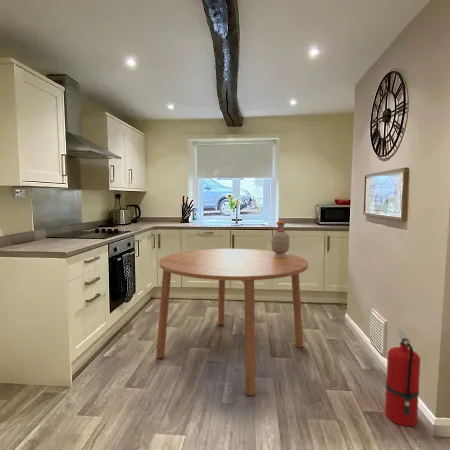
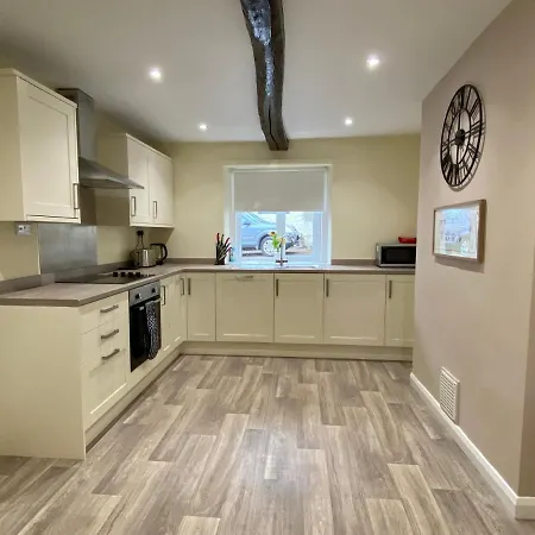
- fire extinguisher (404, 377)
- bottle (280, 238)
- dining table (224, 305)
